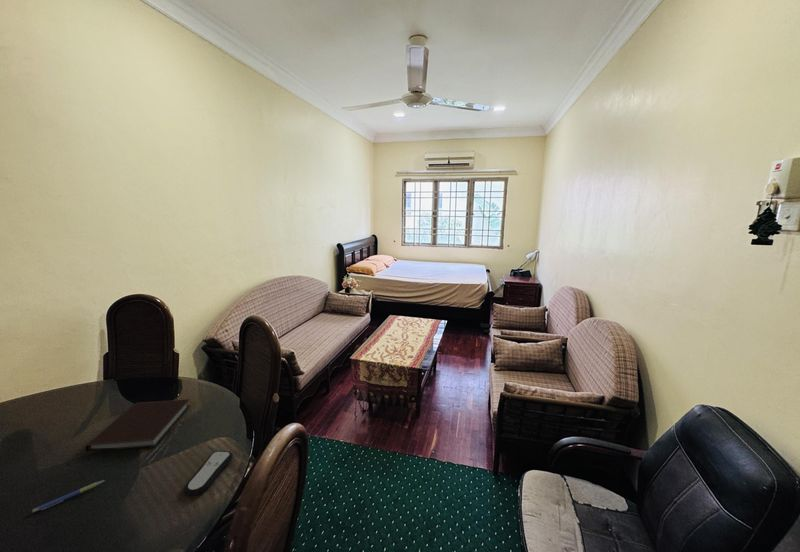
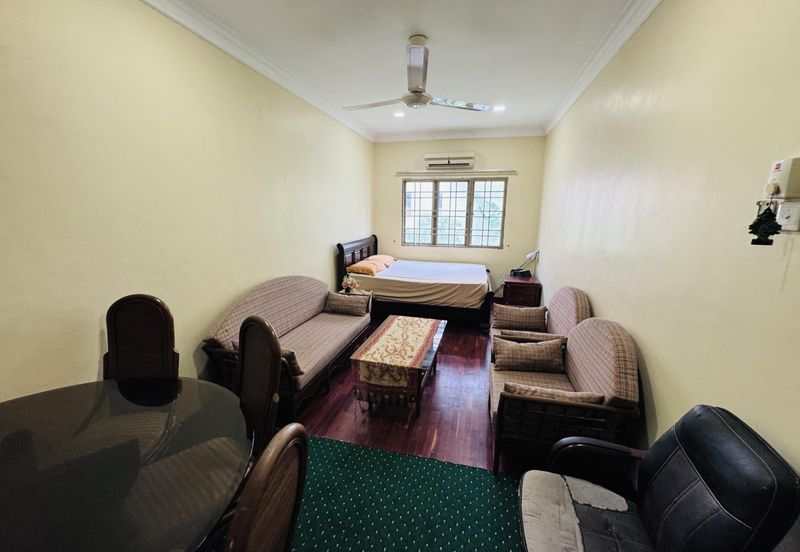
- pen (70, 494)
- notebook (144, 423)
- remote control (209, 471)
